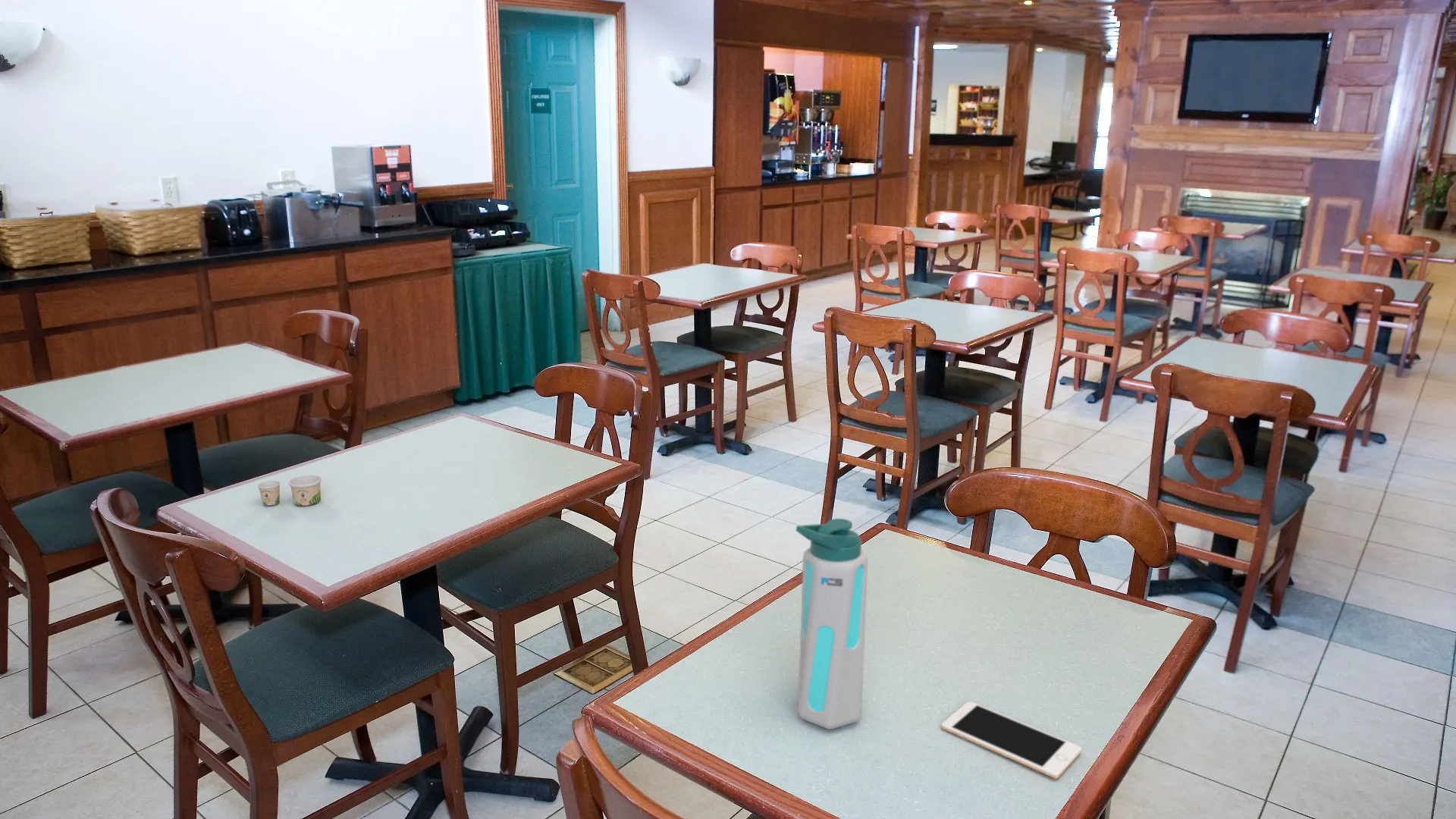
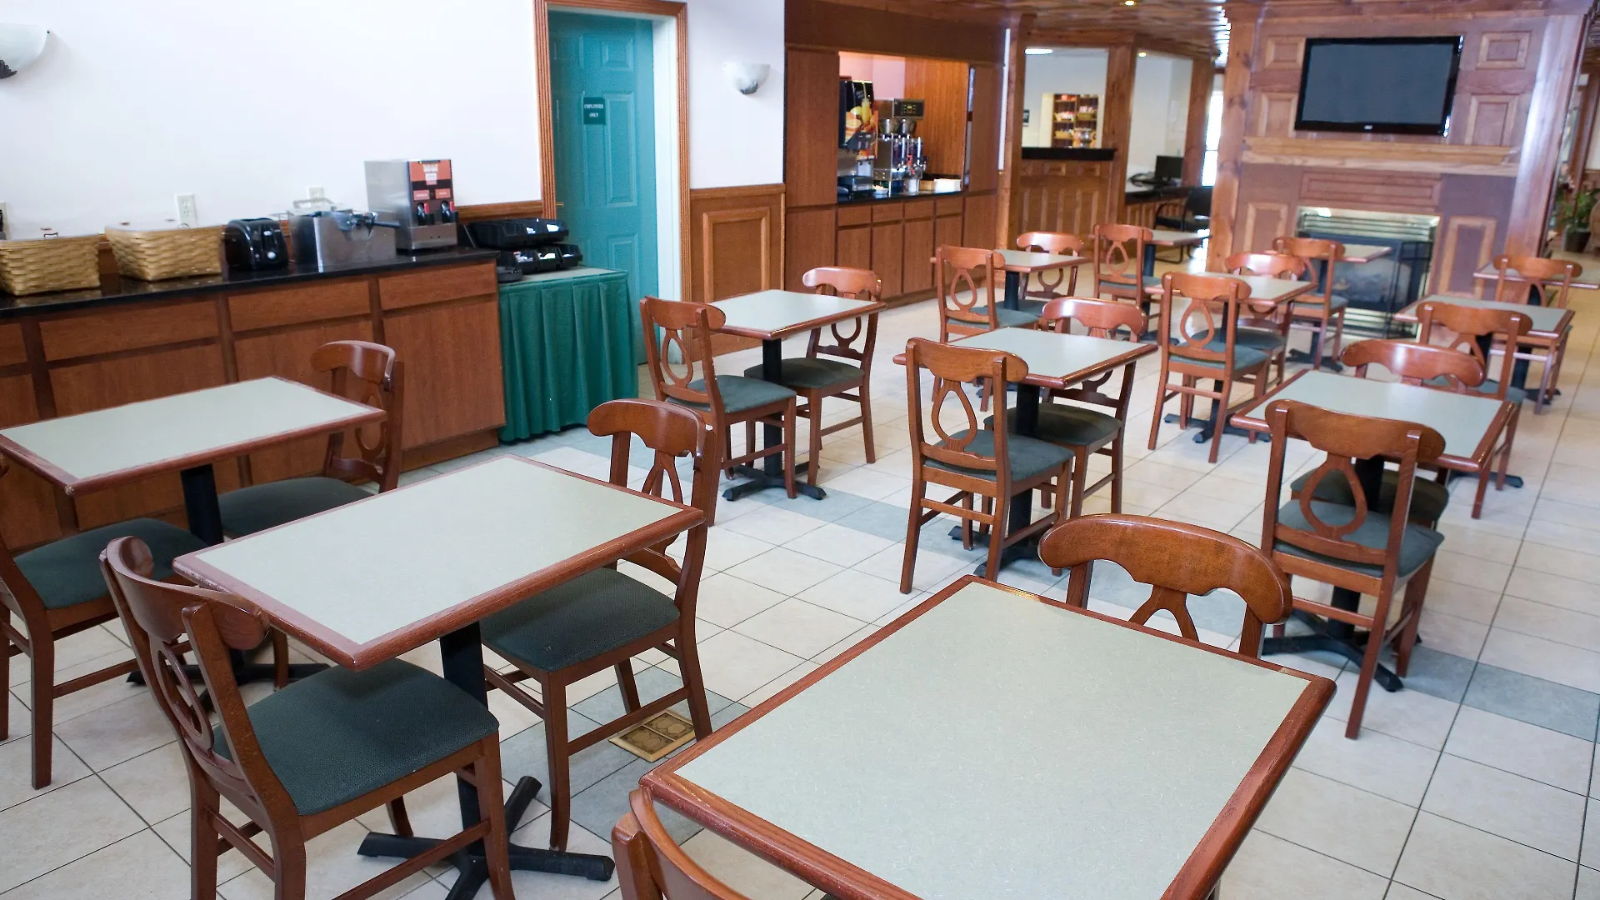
- water bottle (830, 621)
- cell phone (1009, 737)
- paper cup (291, 491)
